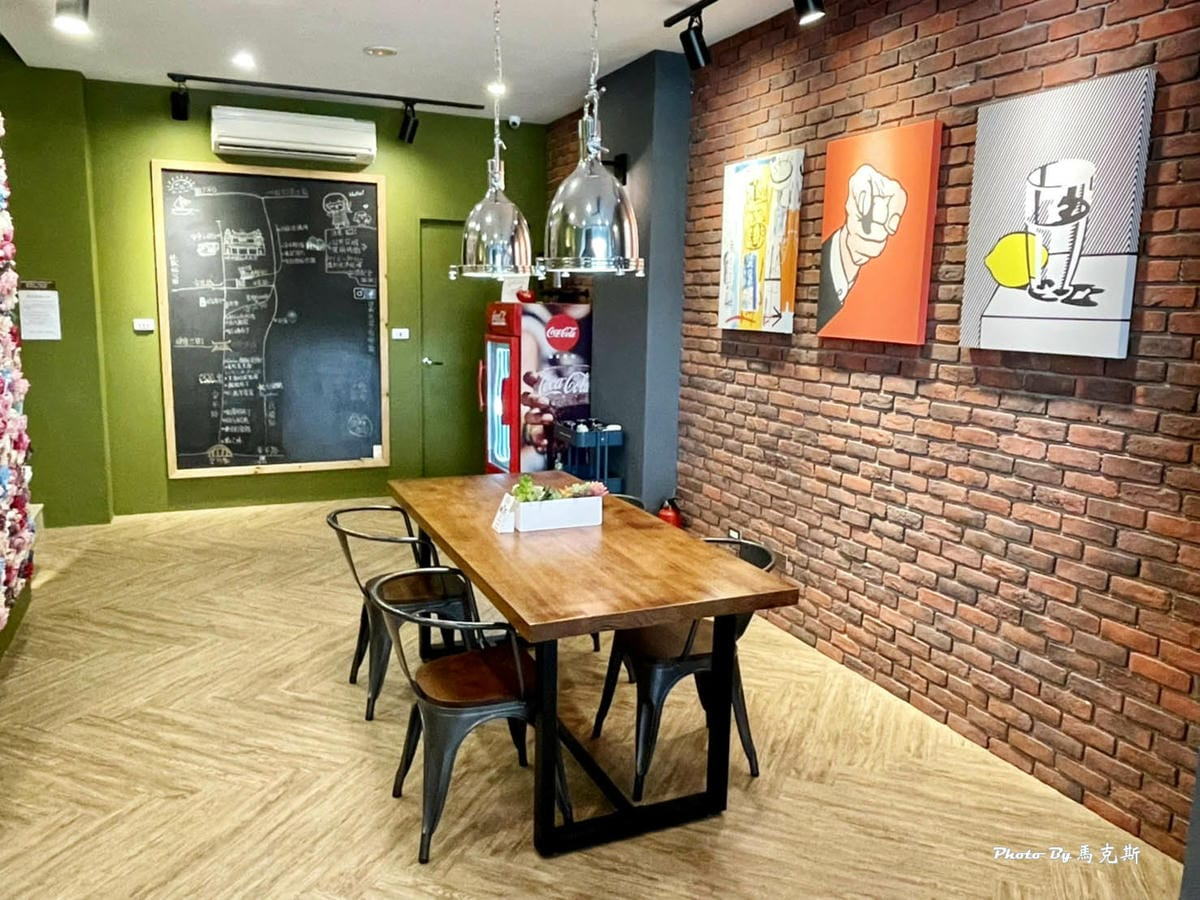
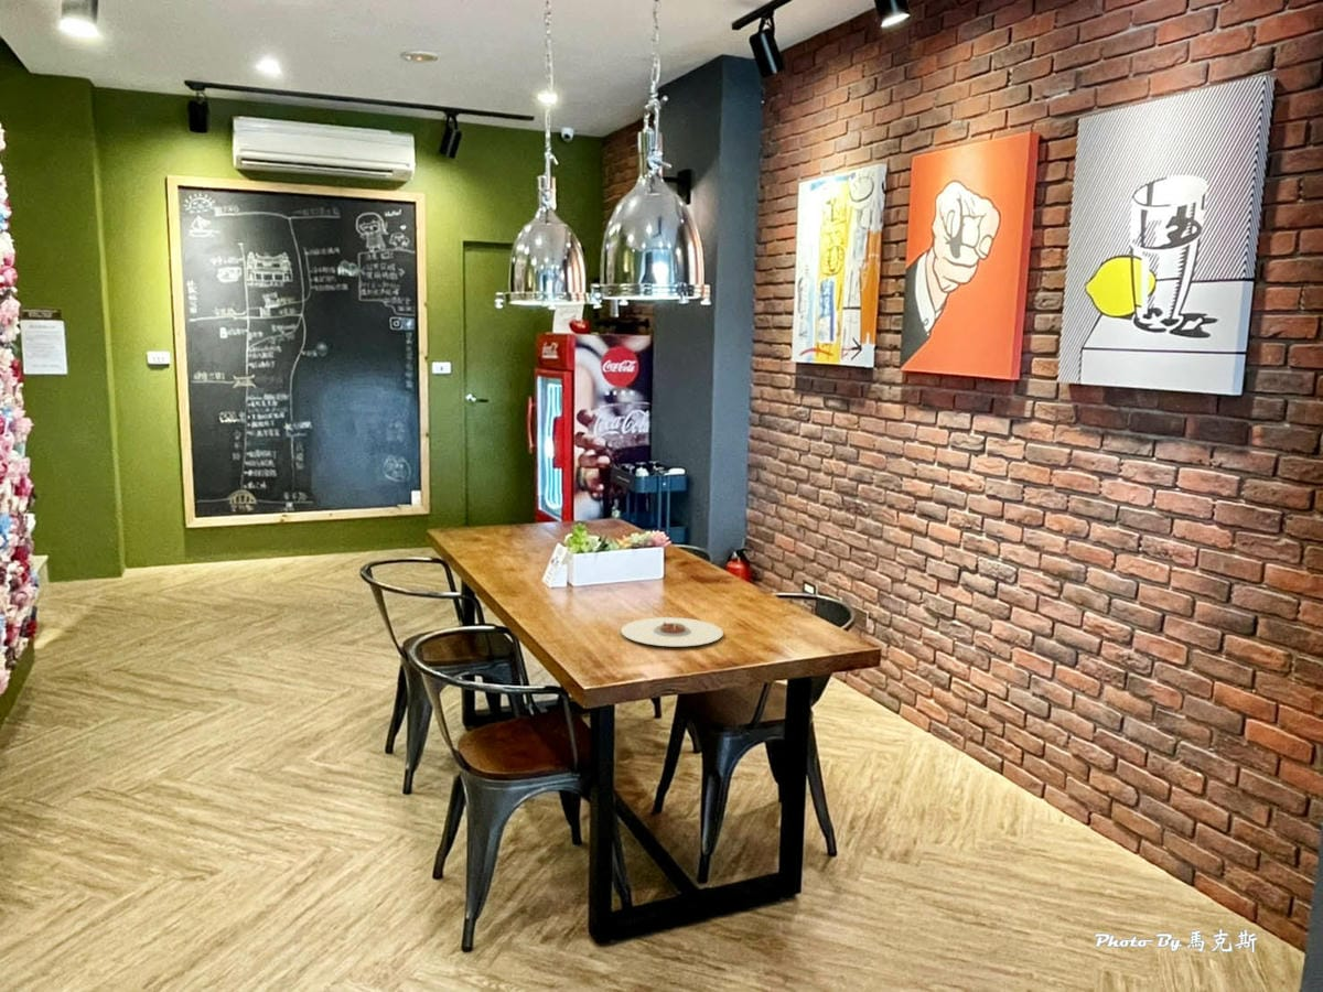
+ plate (671, 626)
